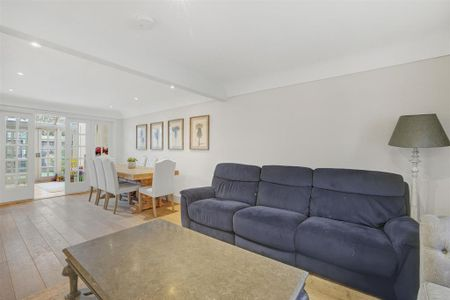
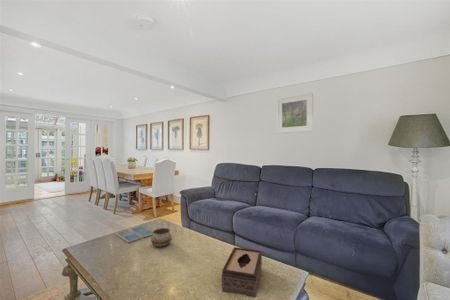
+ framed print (294, 114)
+ tissue box (243, 269)
+ decorative bowl (161, 237)
+ drink coaster (135, 233)
